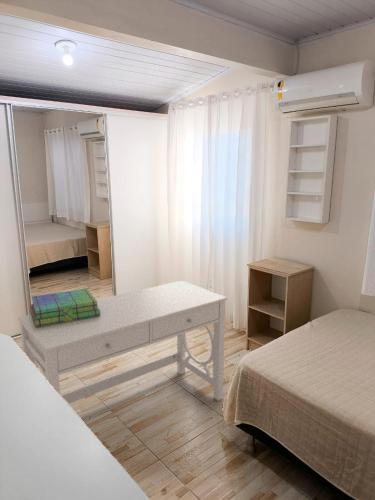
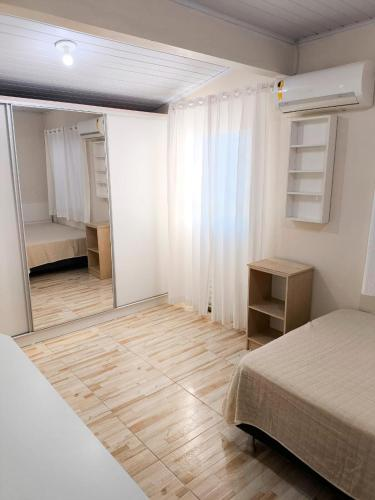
- desk (134, 367)
- stack of books (64, 306)
